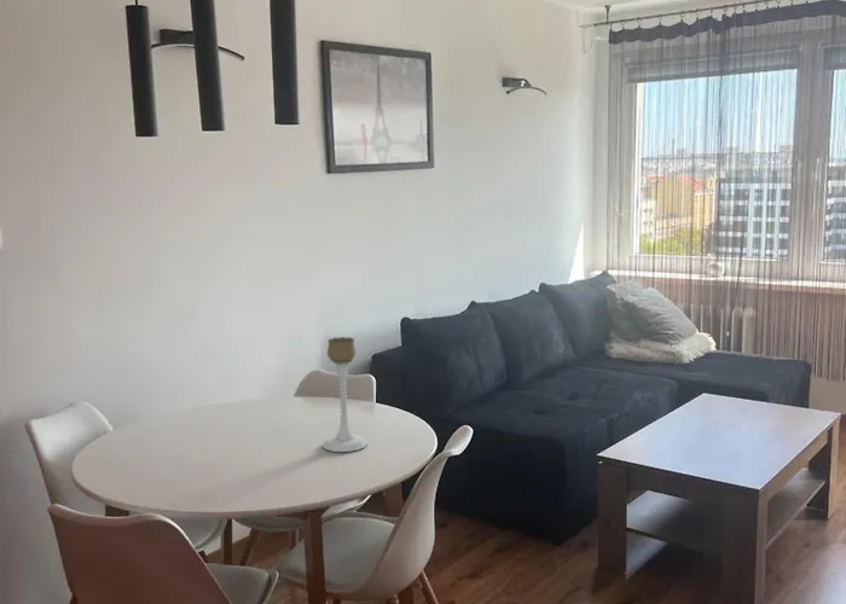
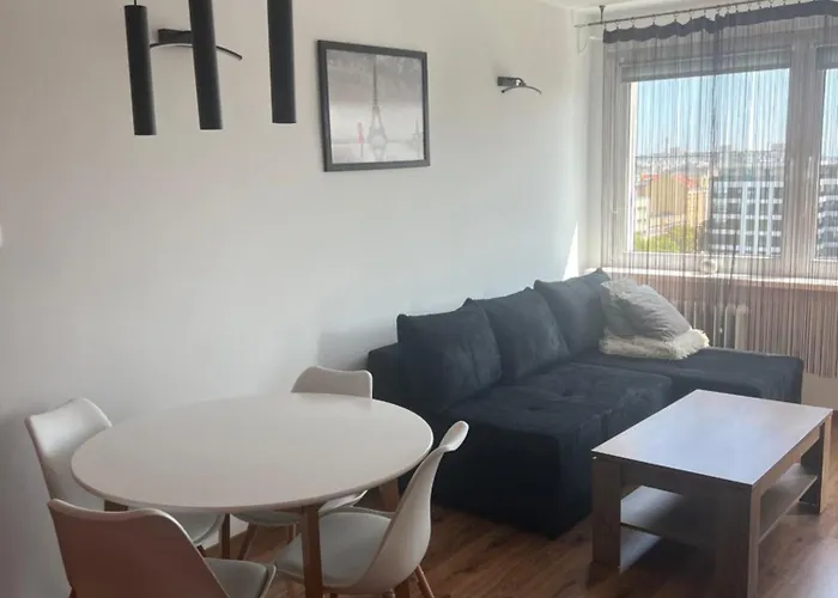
- candle holder (342, 393)
